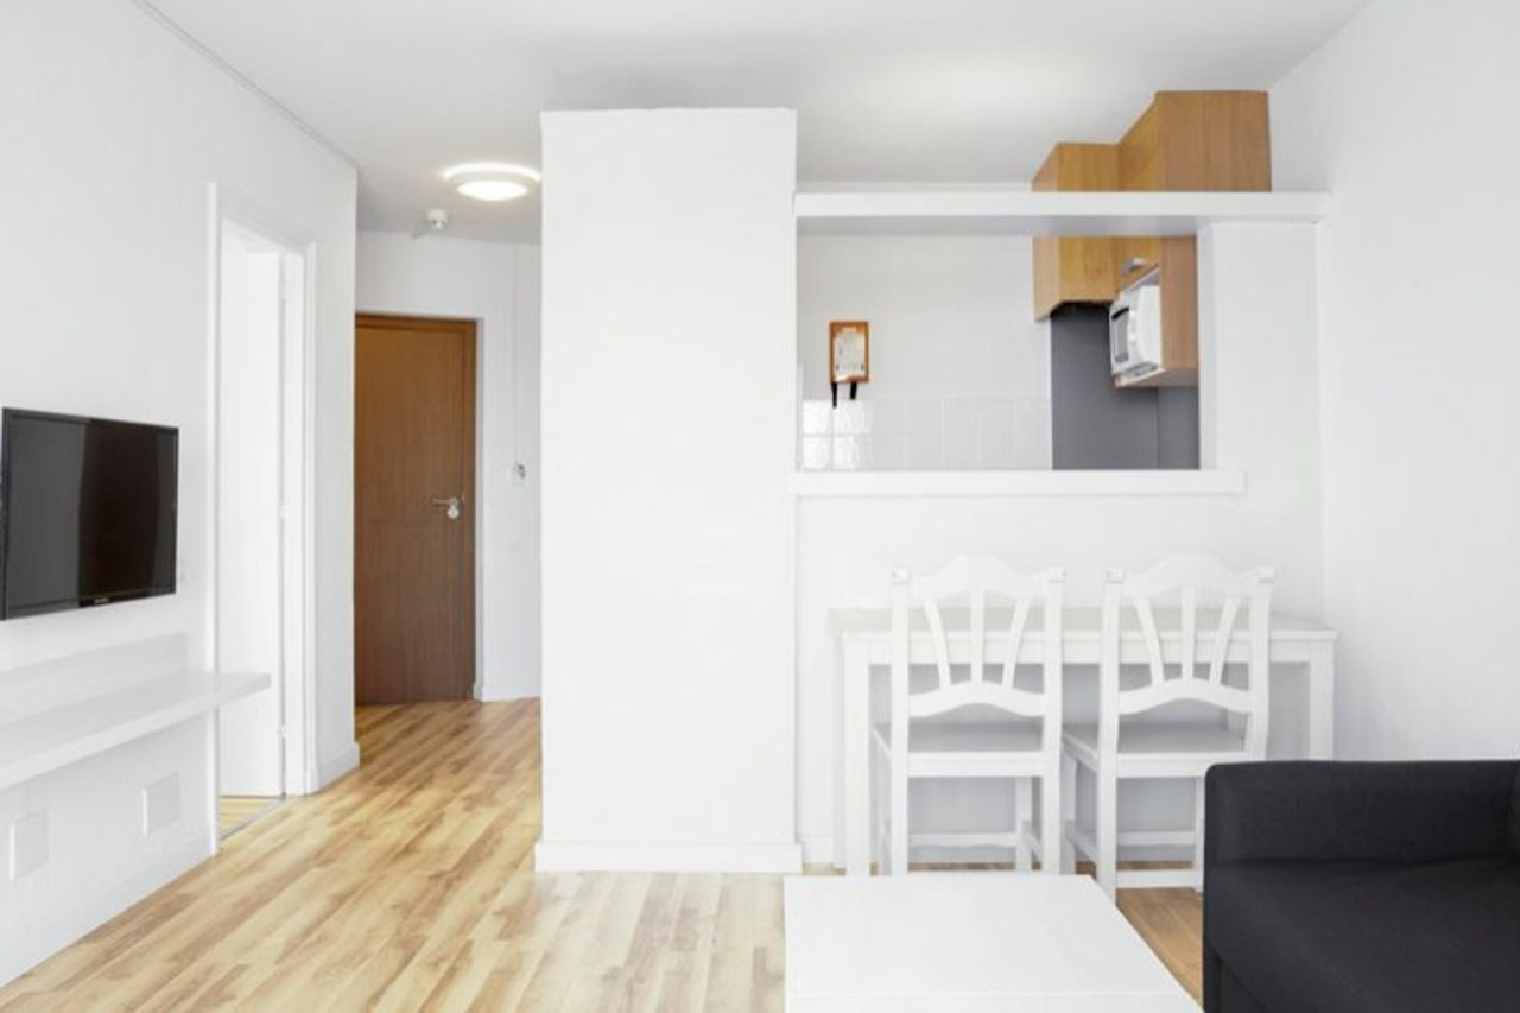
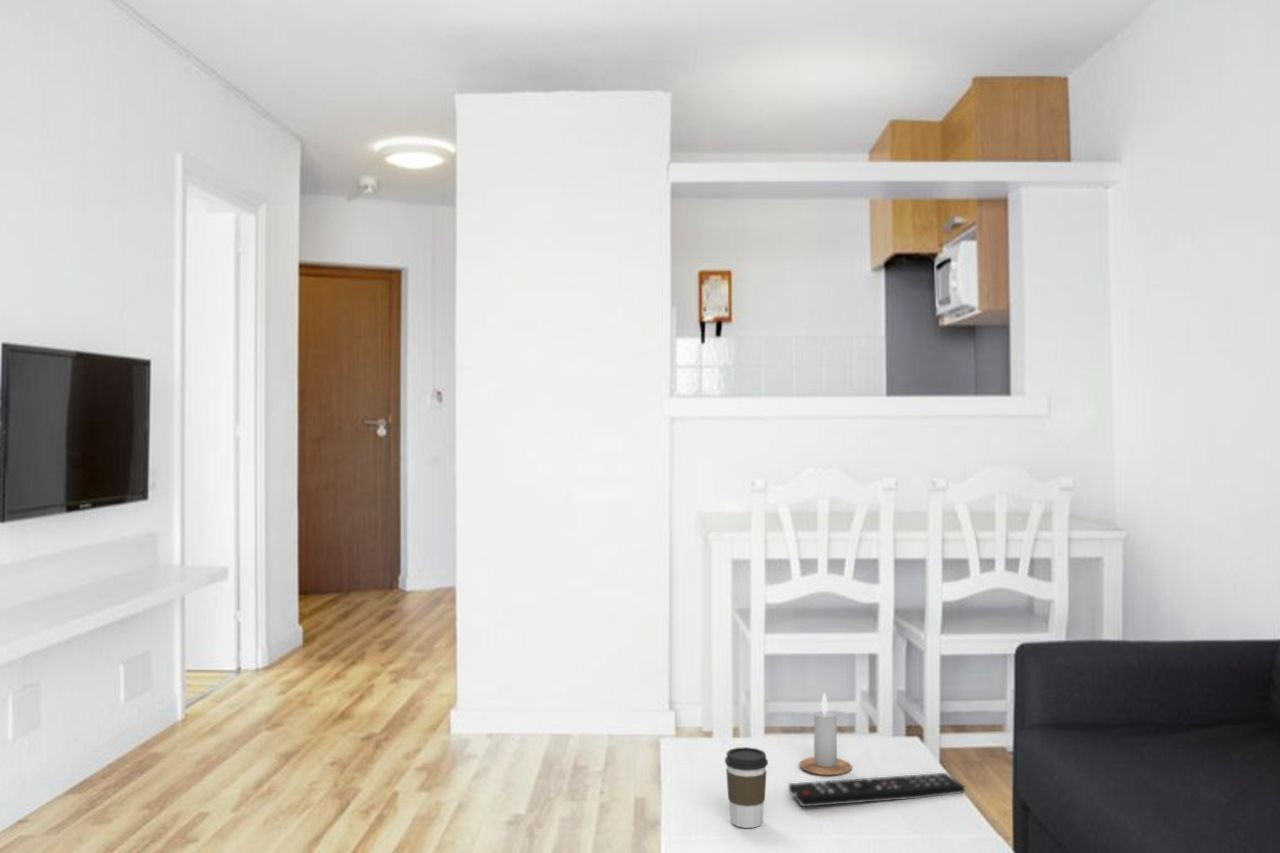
+ candle (825, 729)
+ coffee cup (746, 787)
+ remote control (875, 787)
